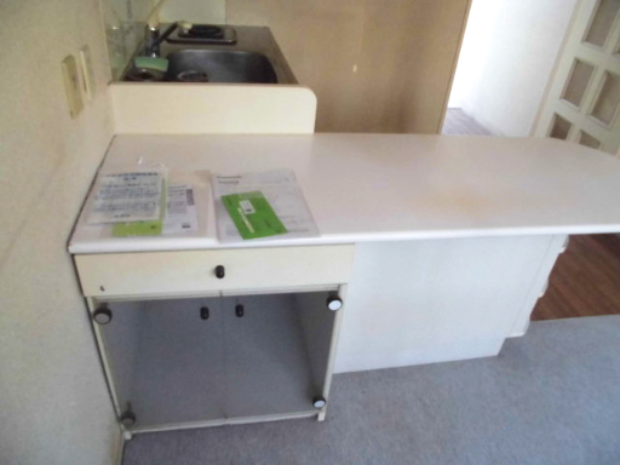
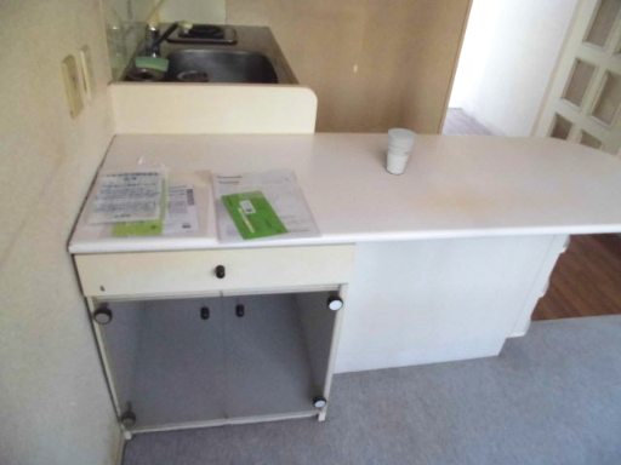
+ cup (398, 151)
